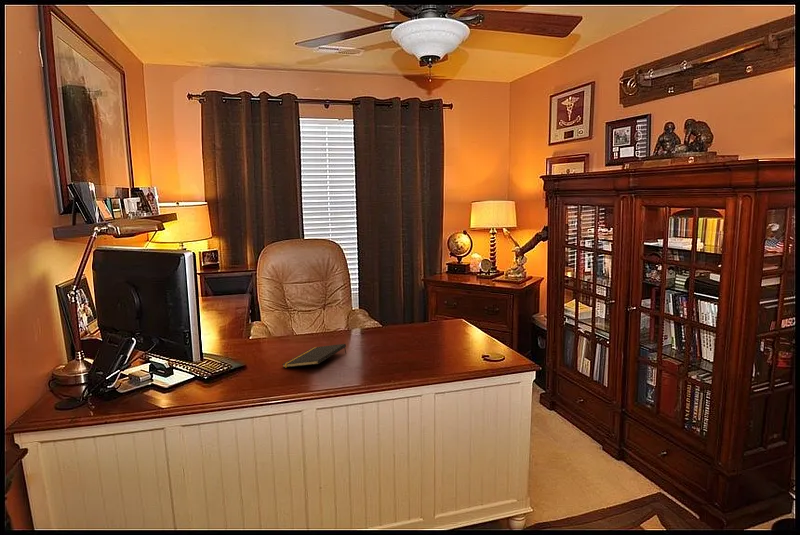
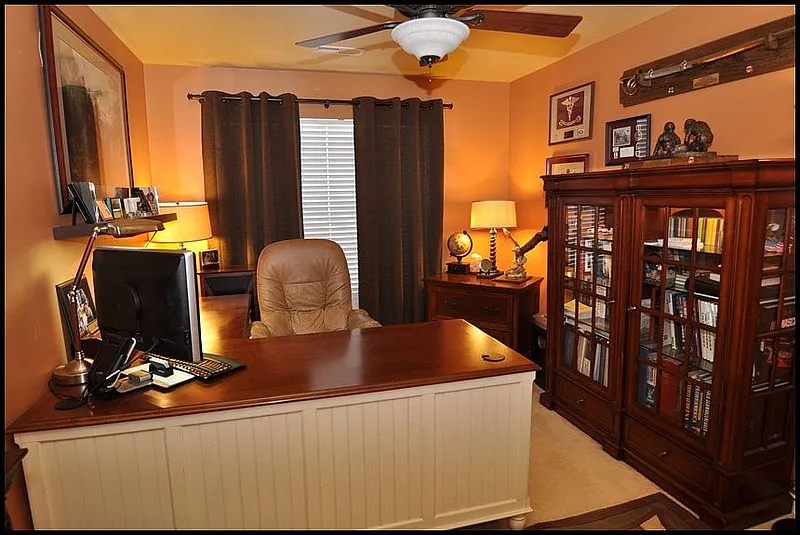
- notepad (315, 355)
